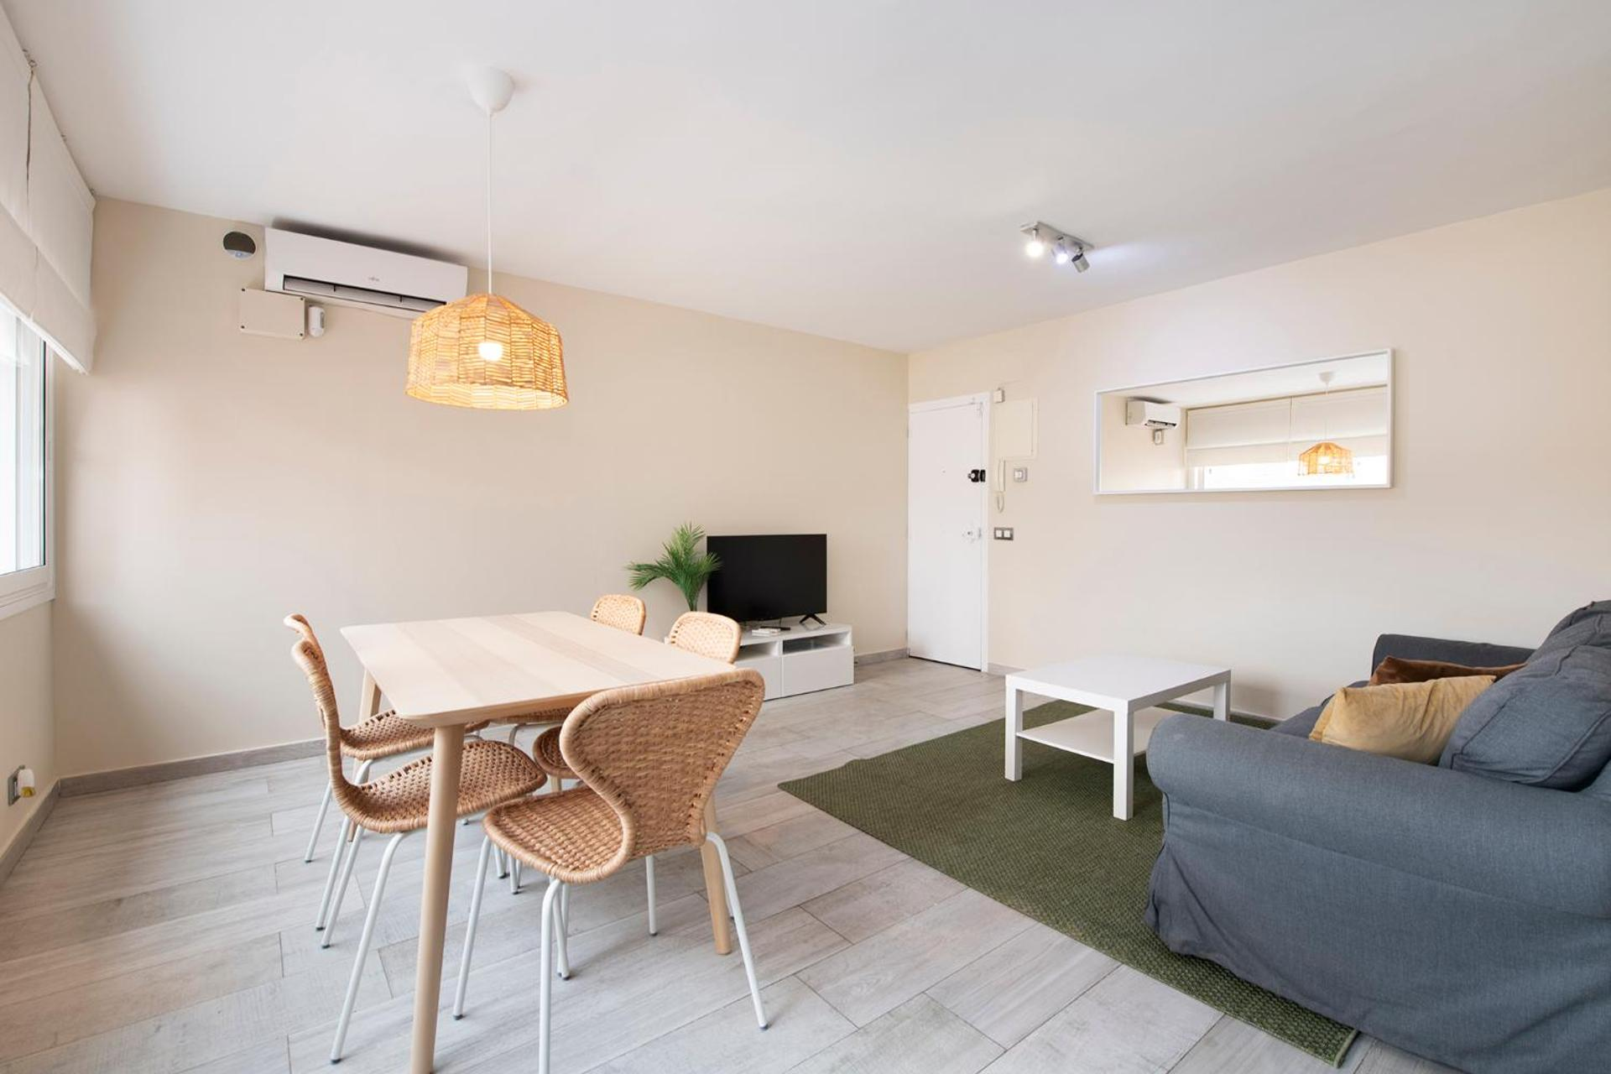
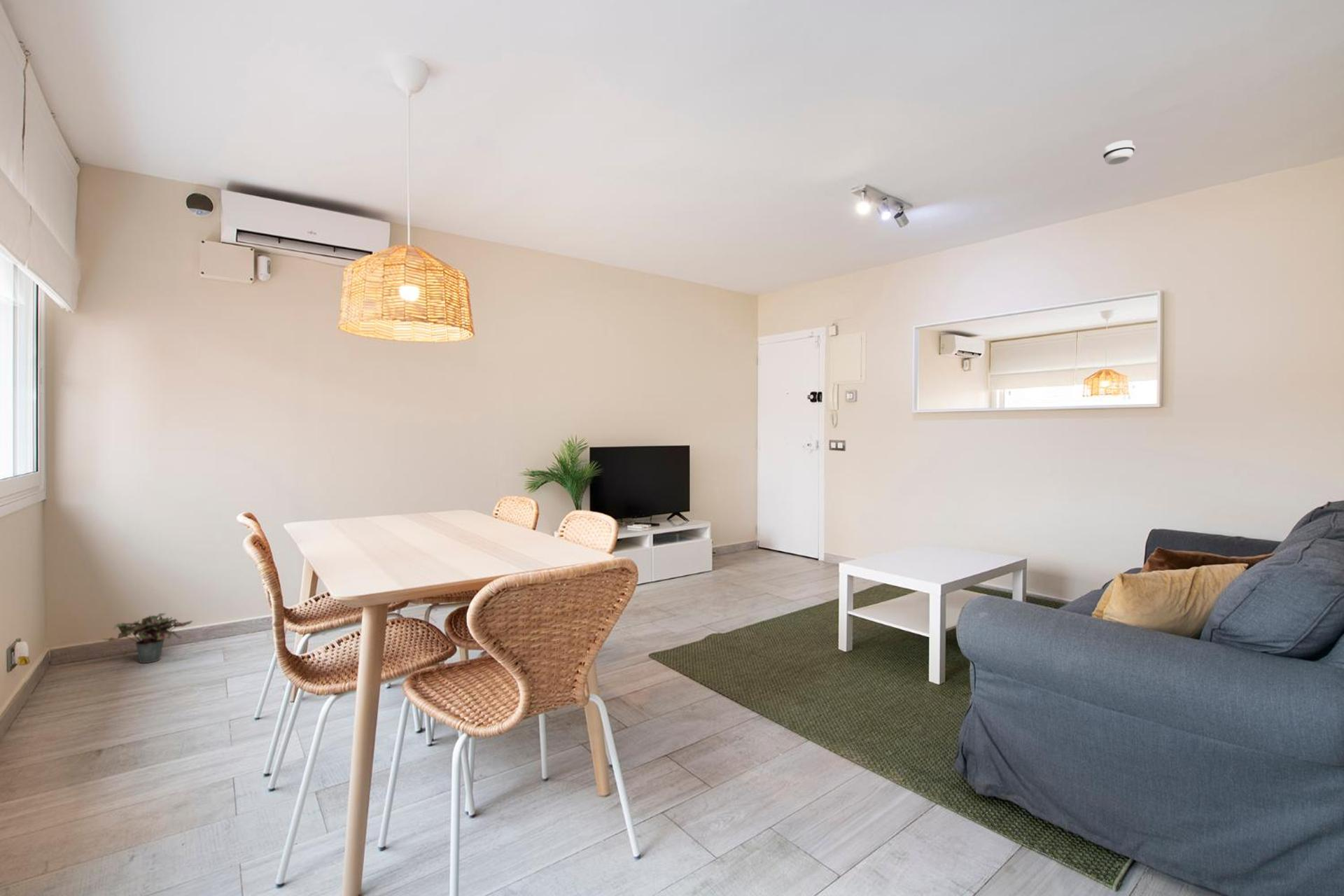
+ potted plant (150, 638)
+ smoke detector (1119, 153)
